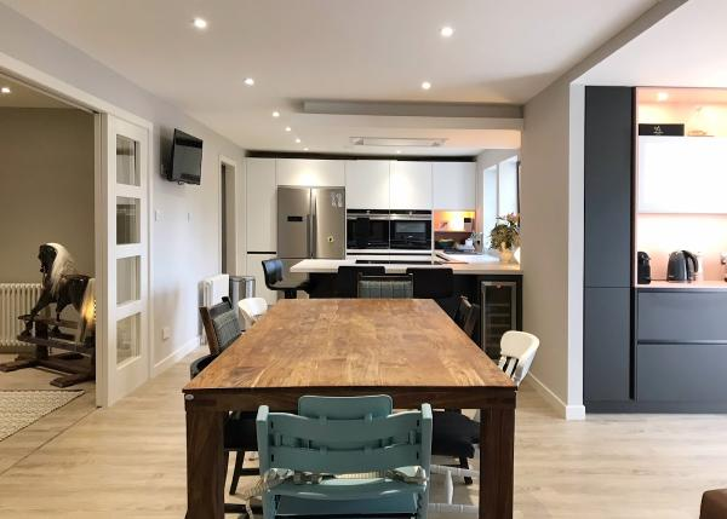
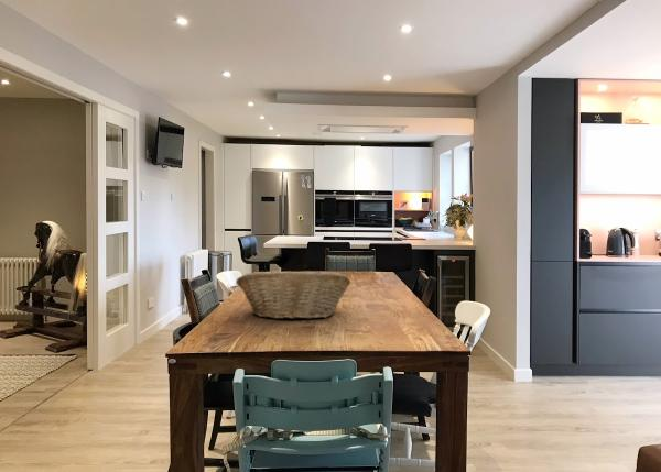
+ fruit basket (293, 290)
